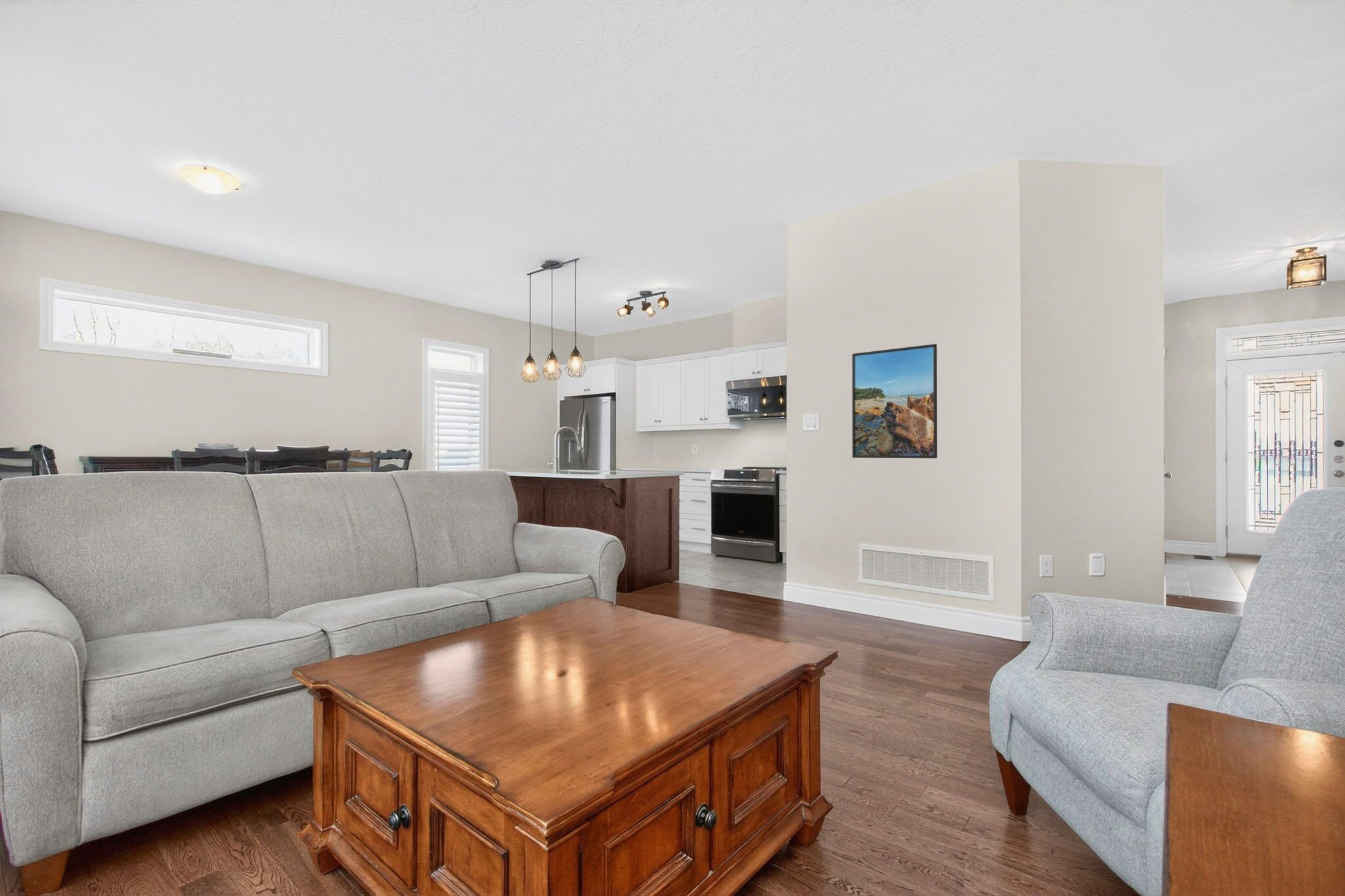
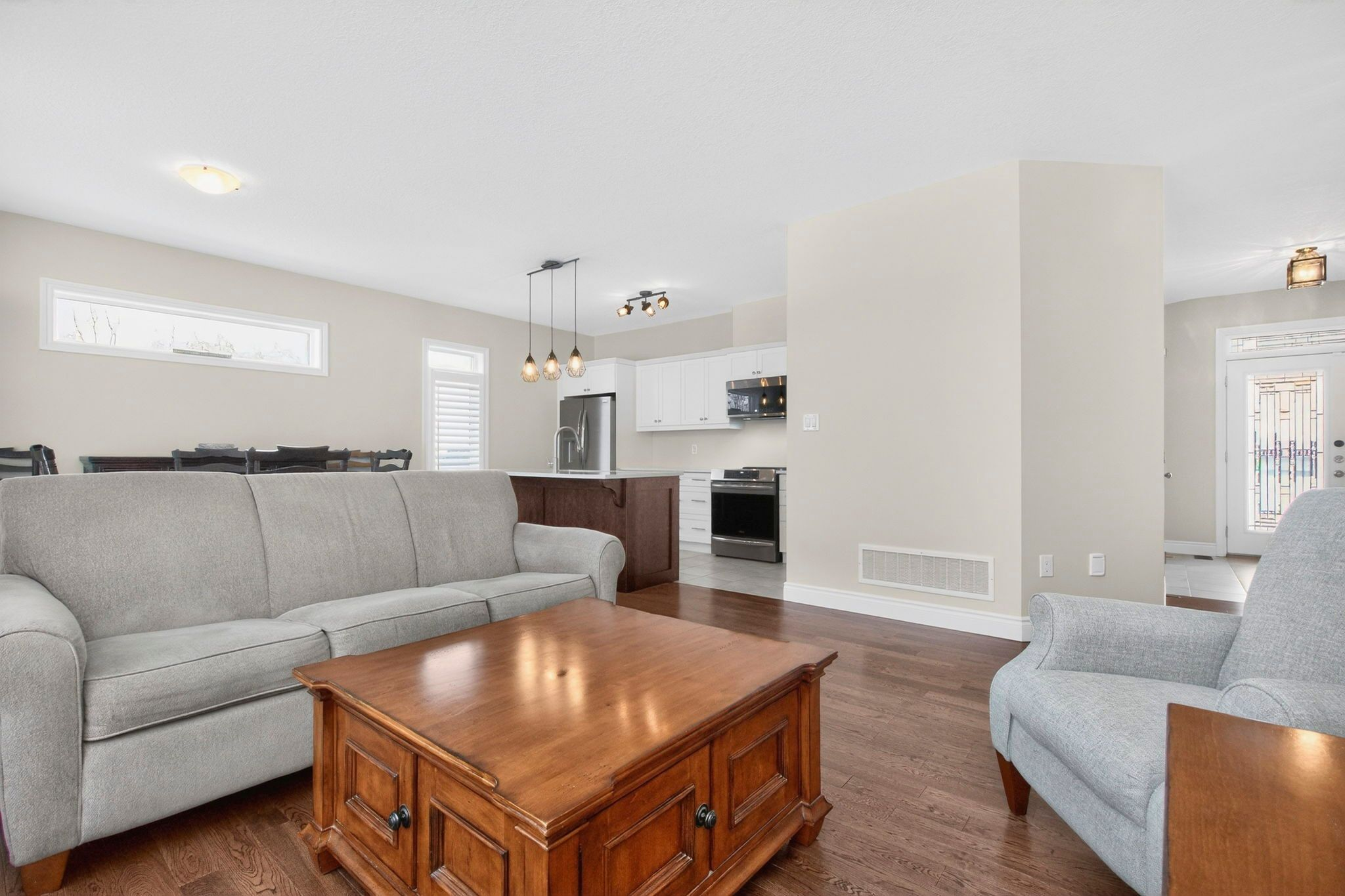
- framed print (893, 403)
